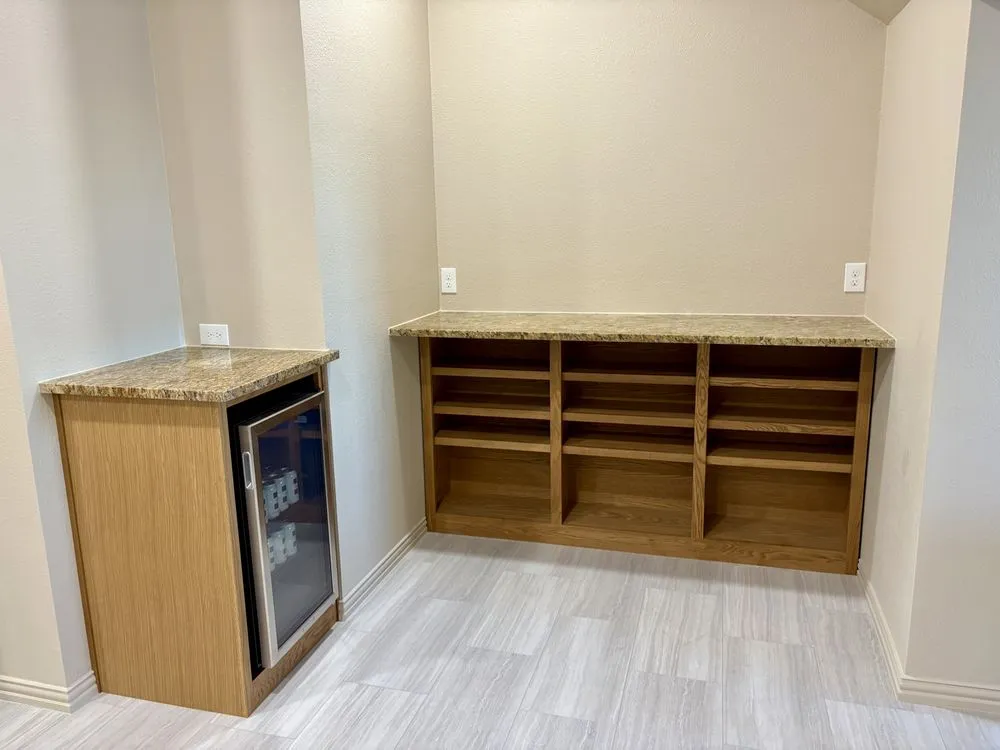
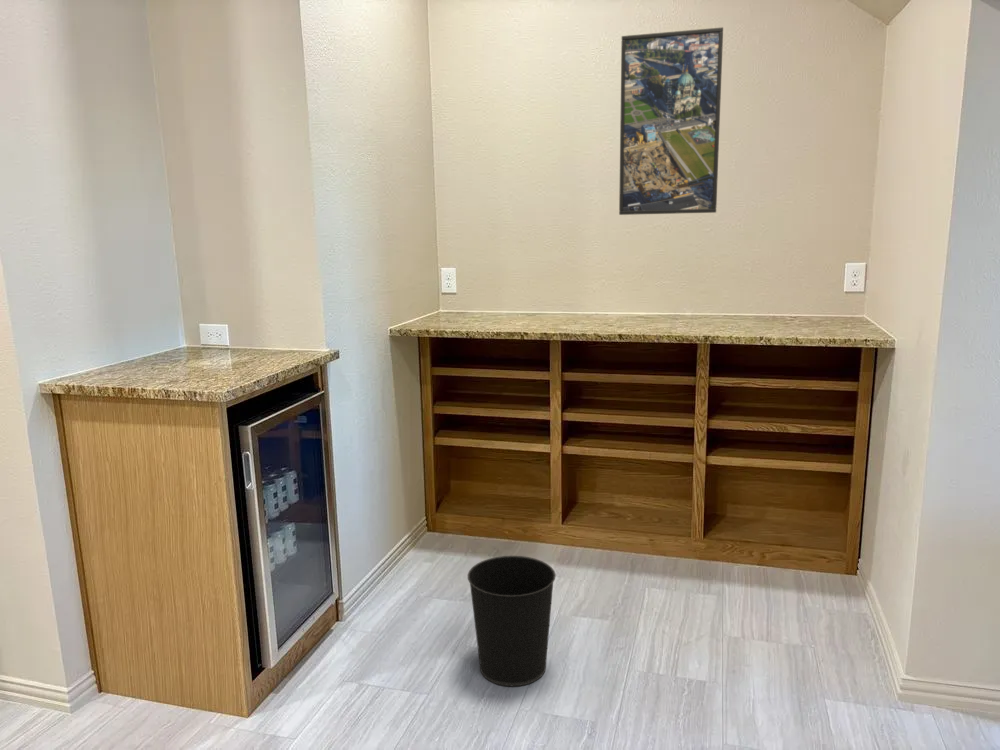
+ wastebasket (512, 621)
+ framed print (669, 125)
